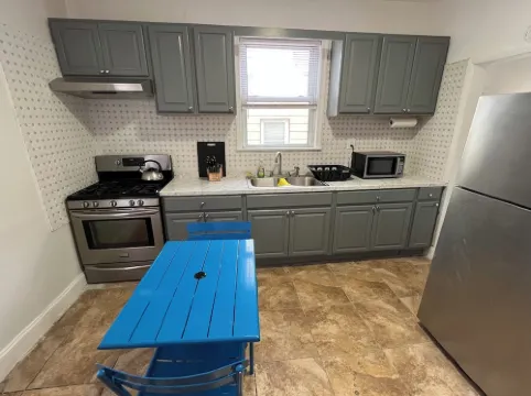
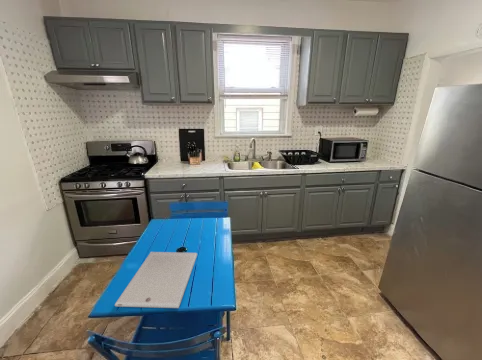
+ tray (162, 275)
